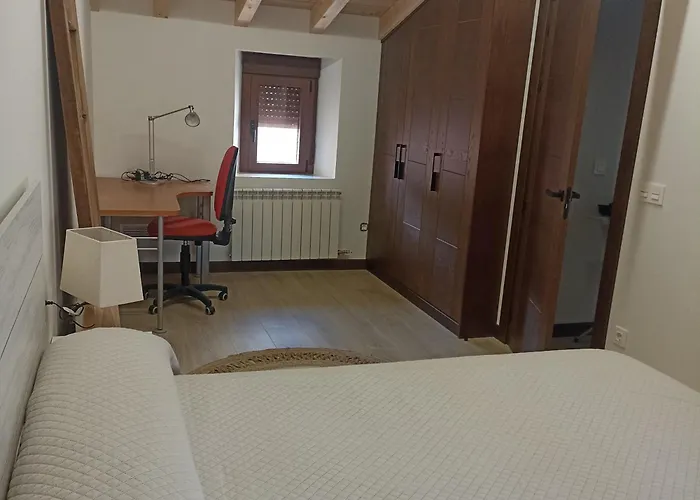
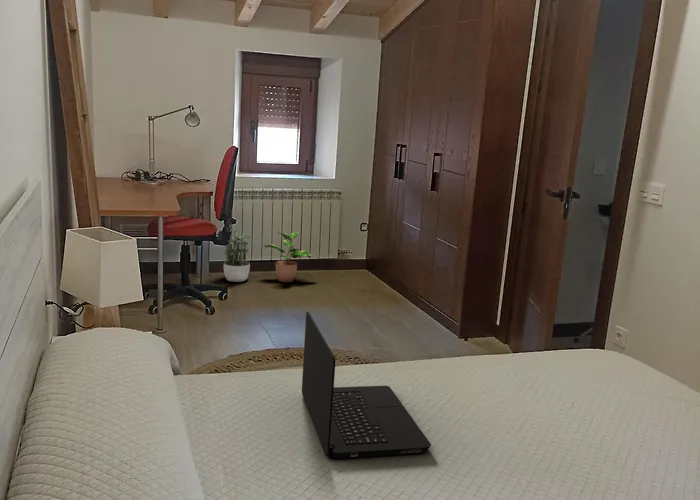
+ laptop (364, 386)
+ potted plant (235, 254)
+ potted plant (287, 255)
